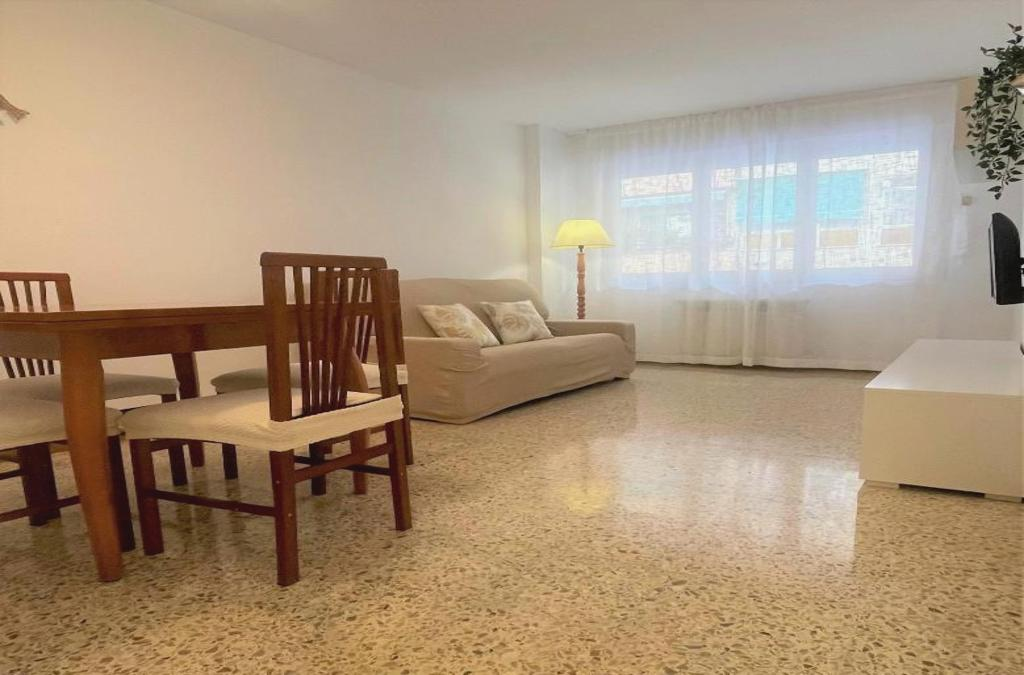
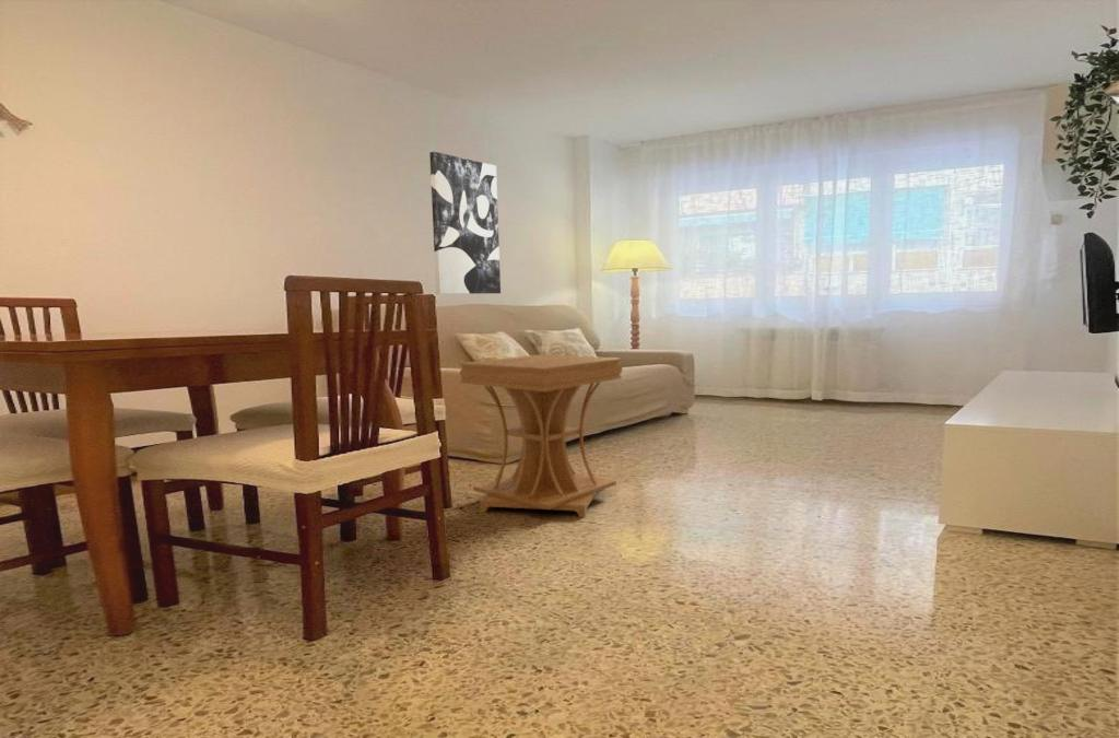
+ side table (543, 430)
+ wall art (467, 226)
